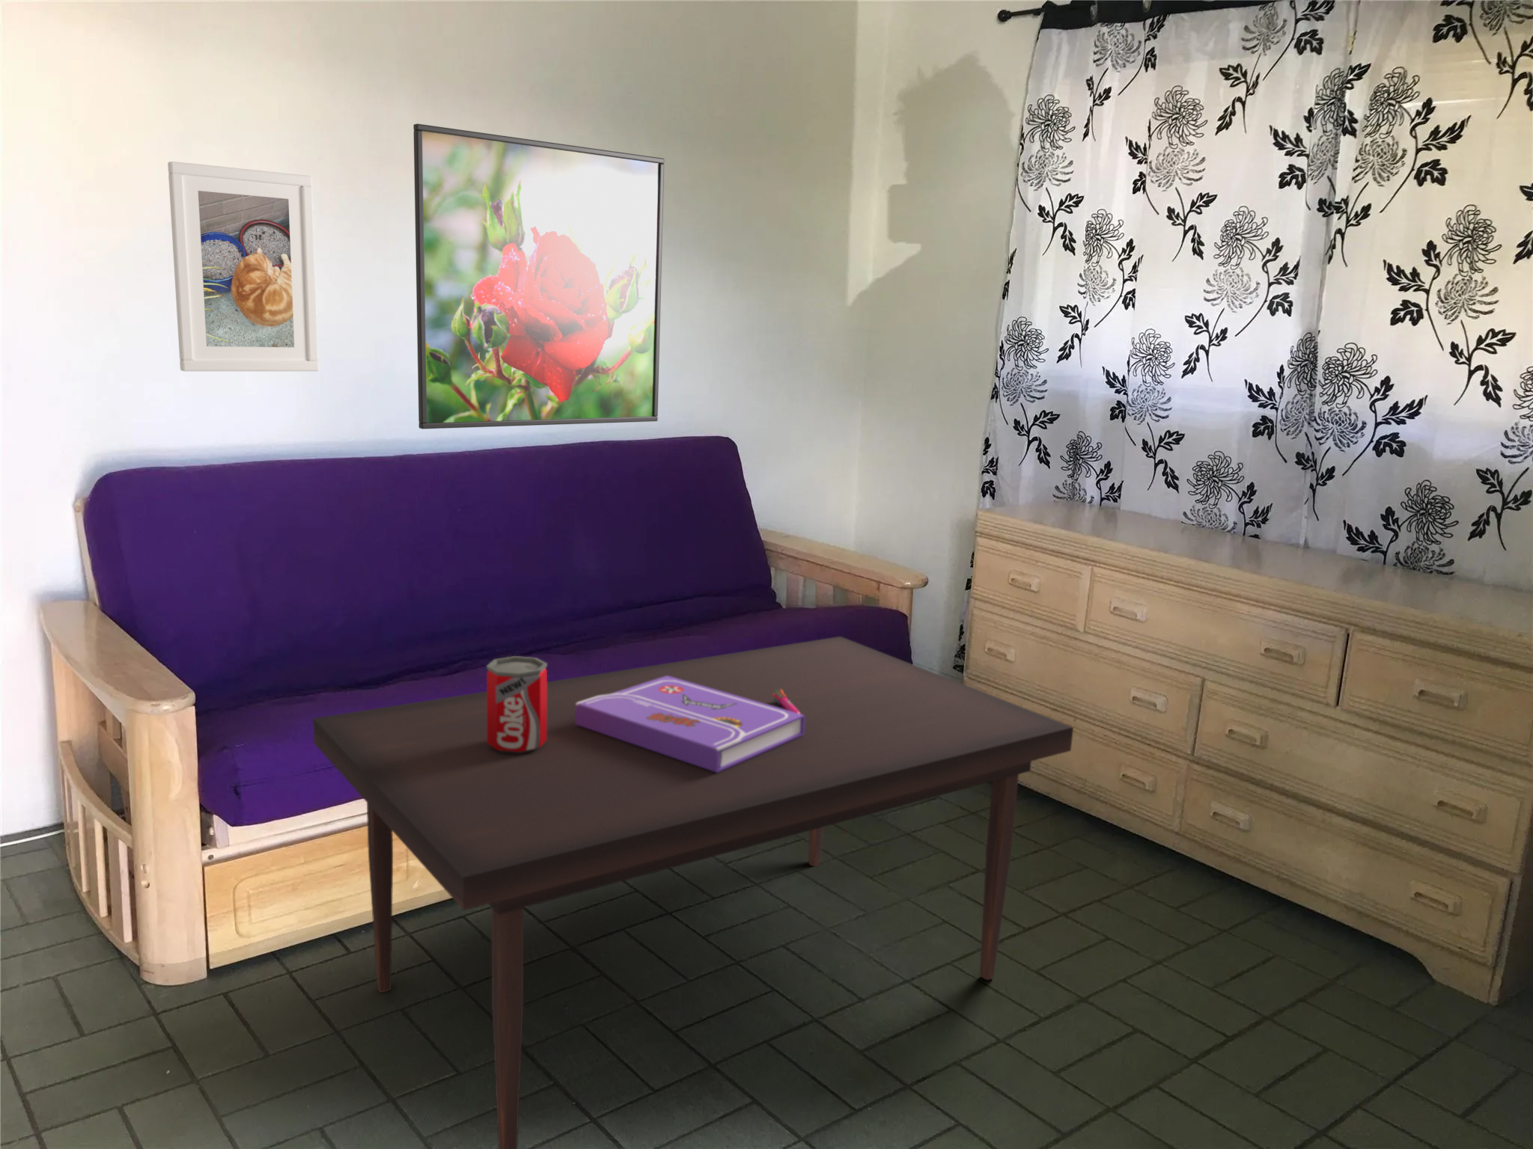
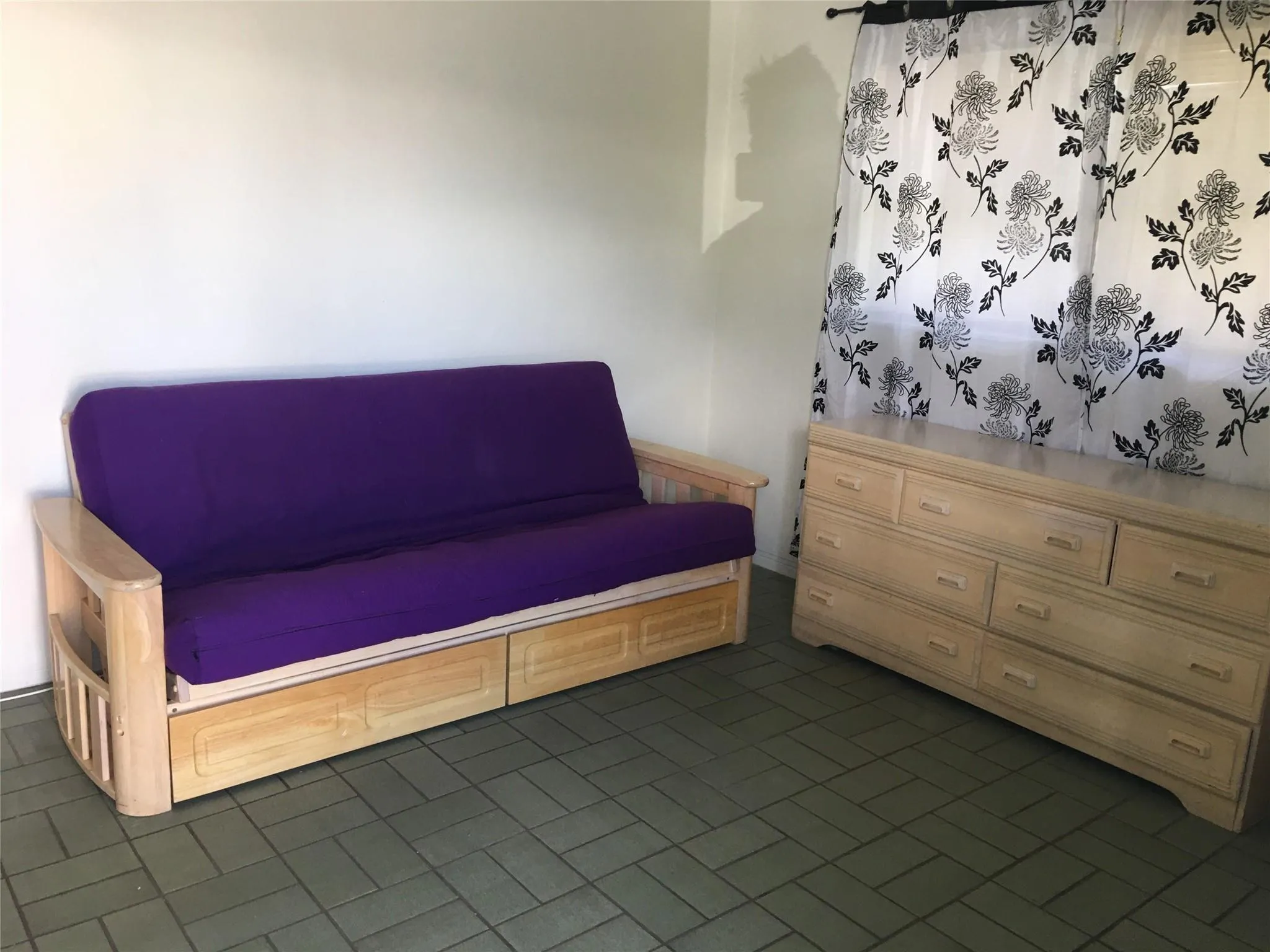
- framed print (247, 272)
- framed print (547, 286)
- coffee table (701, 820)
